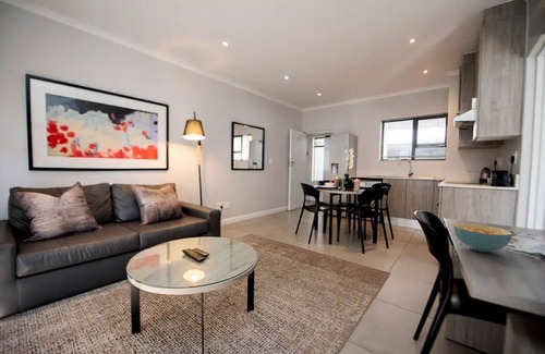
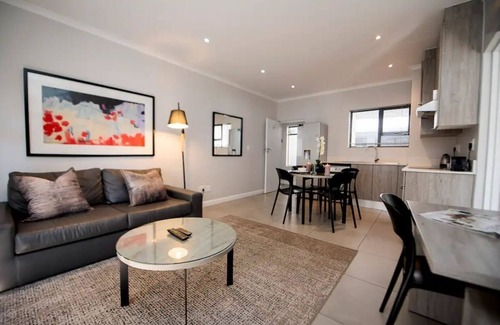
- cereal bowl (480, 239)
